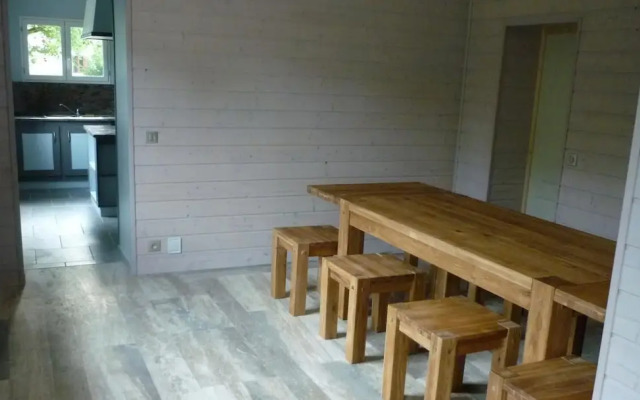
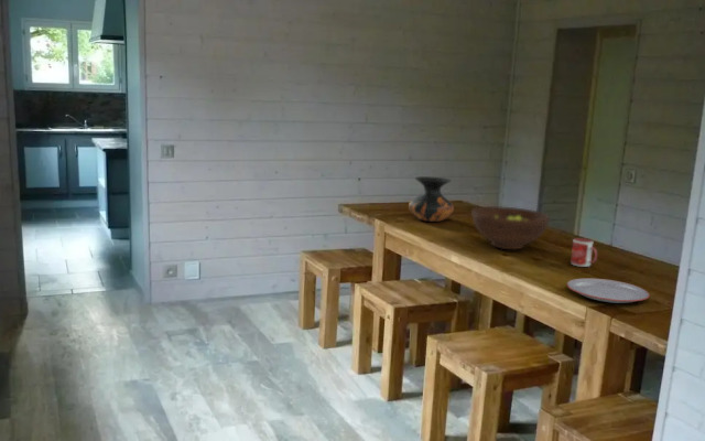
+ mug (584, 252)
+ fruit bowl (508, 229)
+ vase (431, 200)
+ plate (607, 291)
